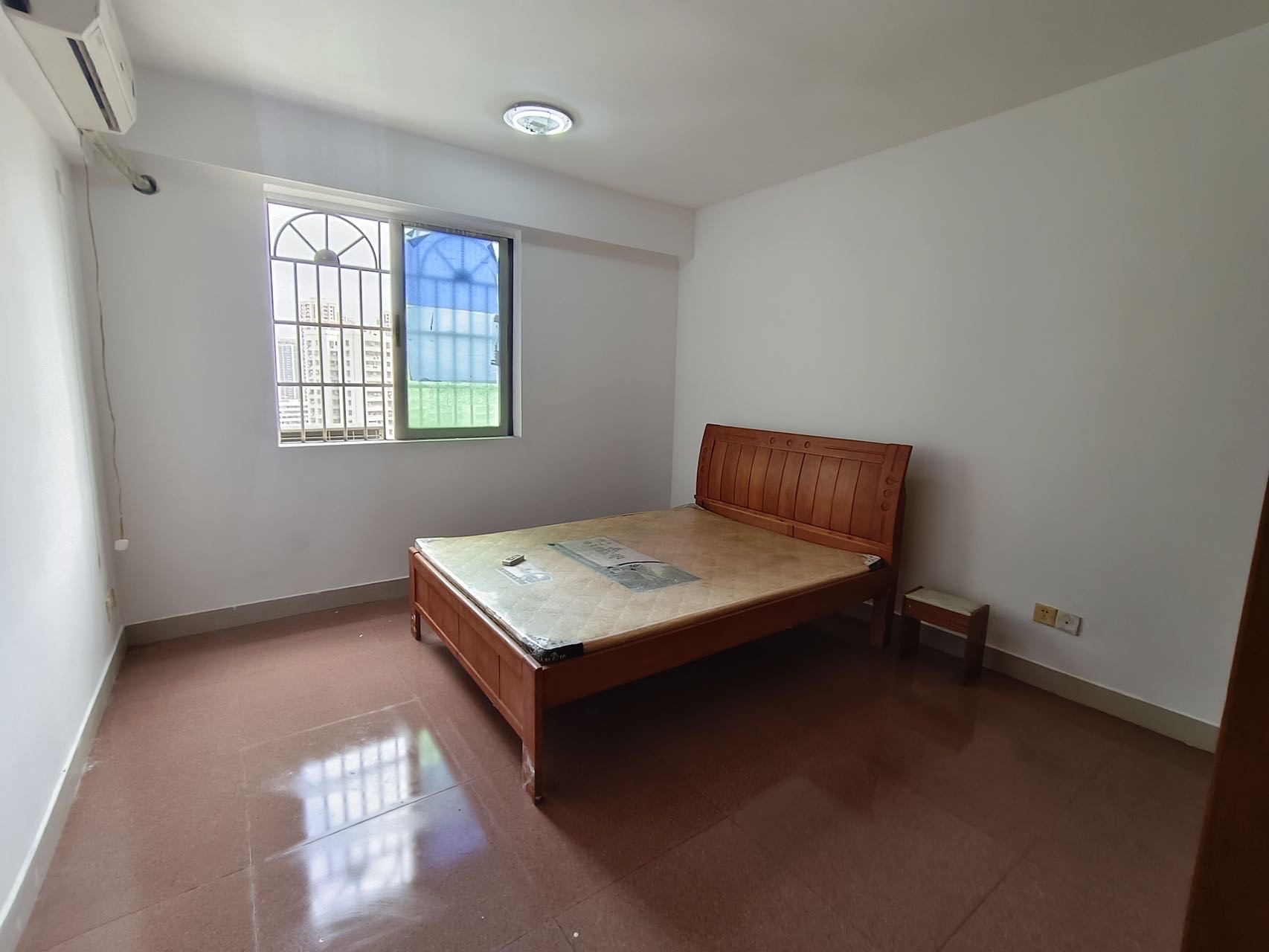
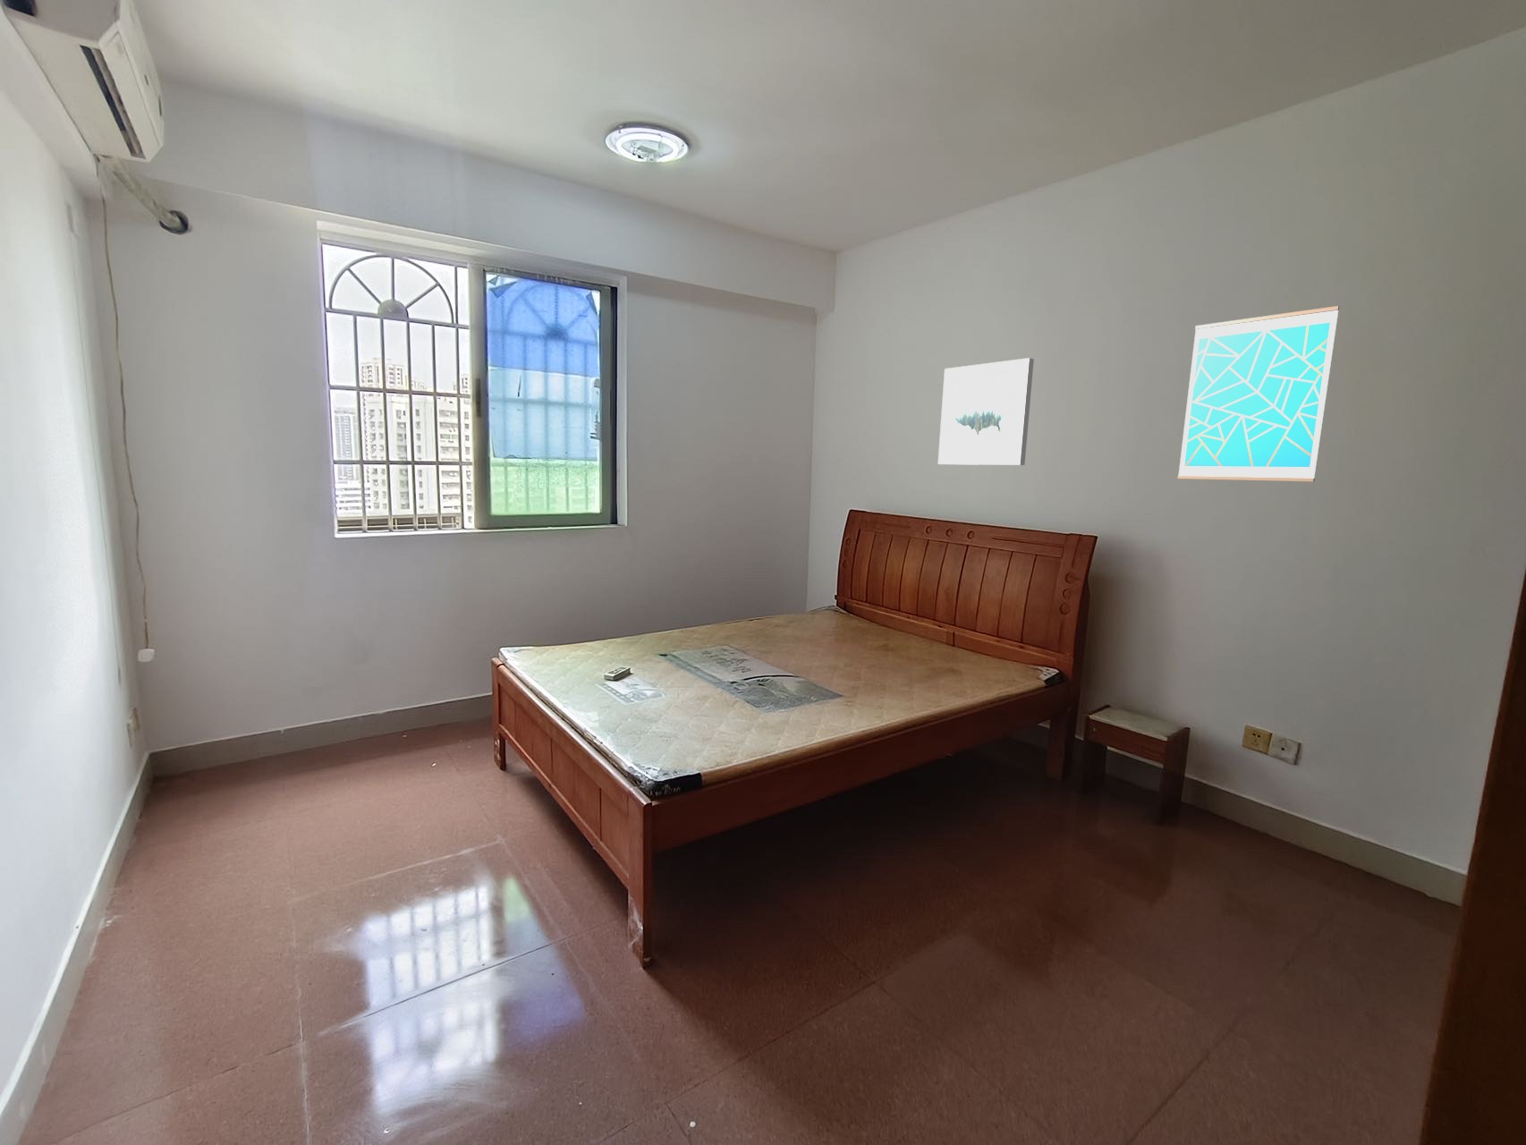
+ wall art (1252, 399)
+ wall art (982, 414)
